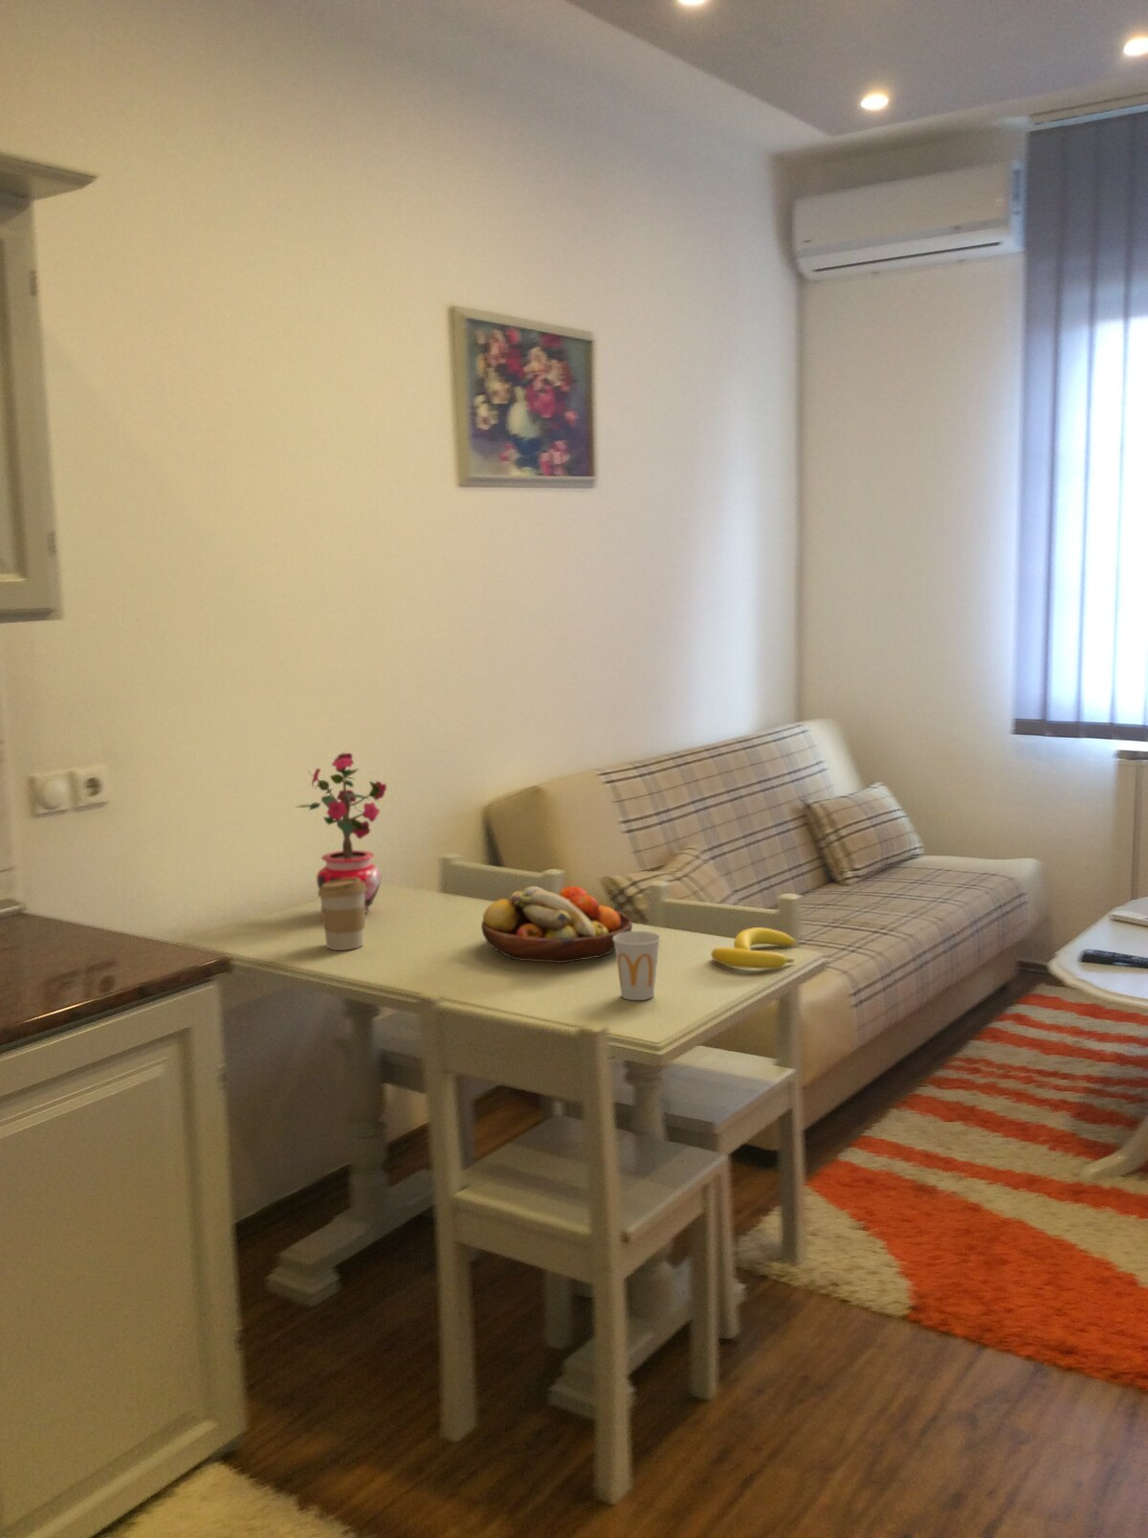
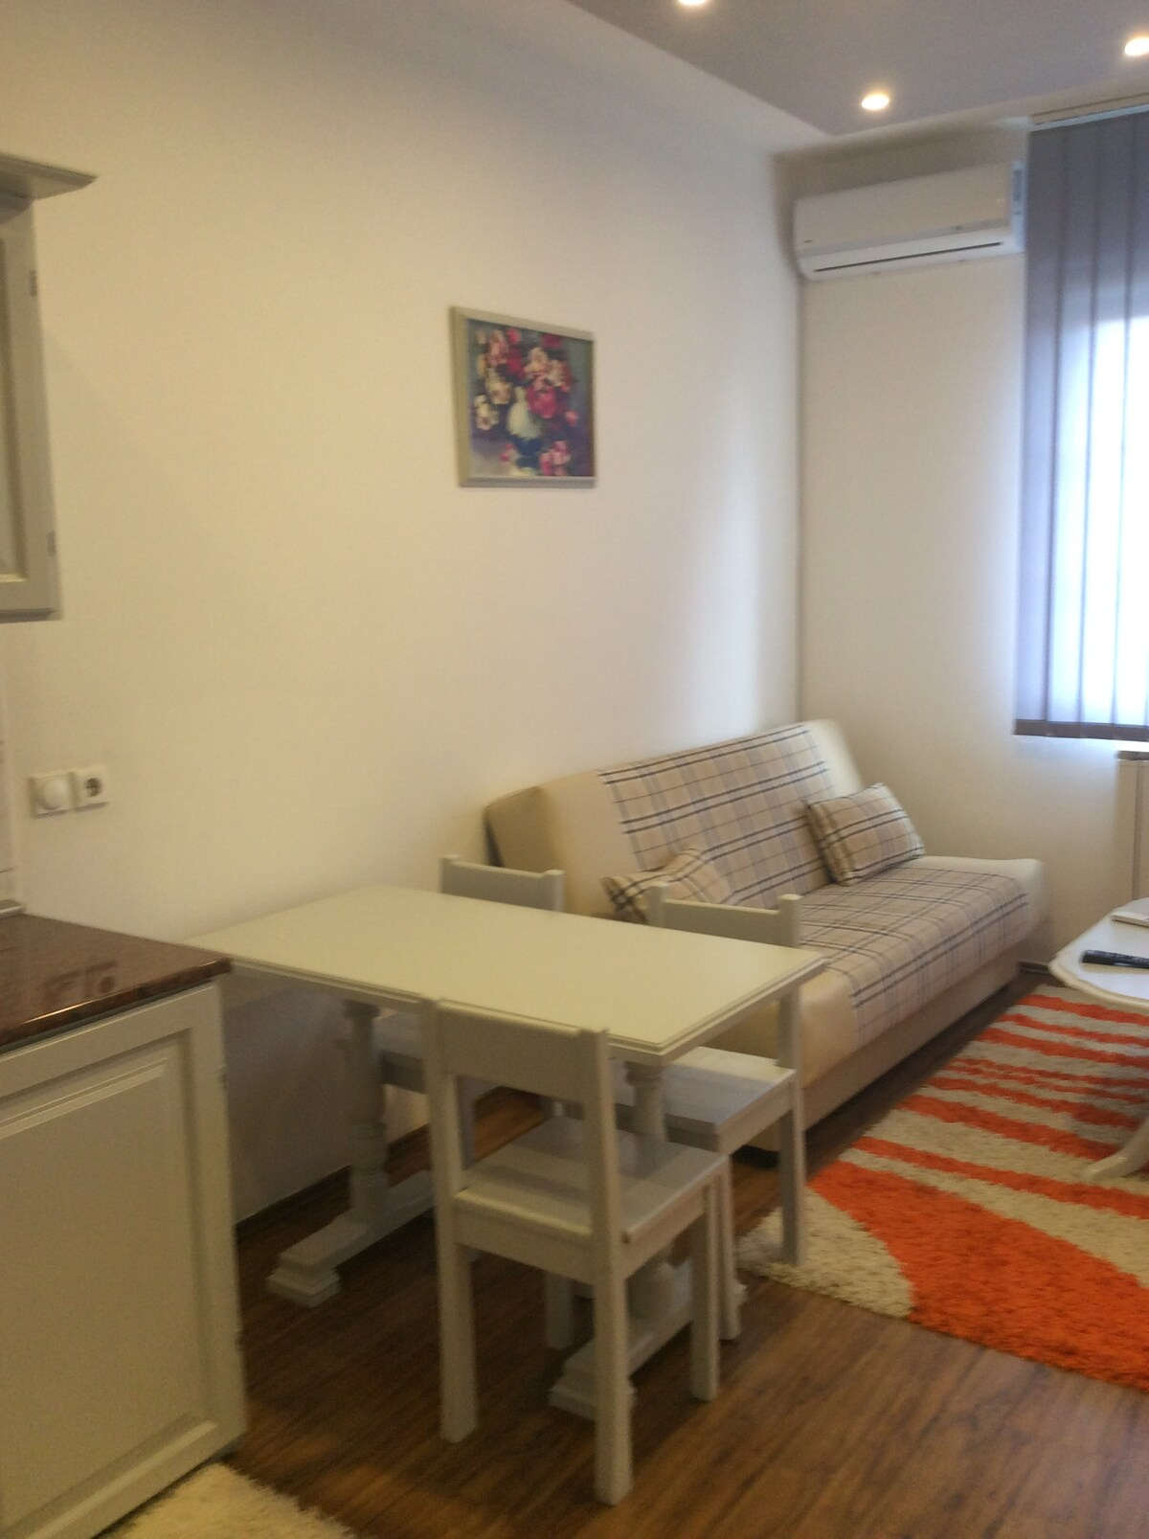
- potted plant (342, 831)
- cup (637, 966)
- coffee cup (342, 912)
- banana (760, 951)
- fruit bowl (557, 914)
